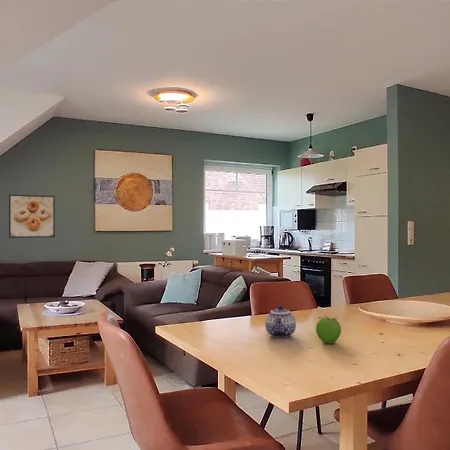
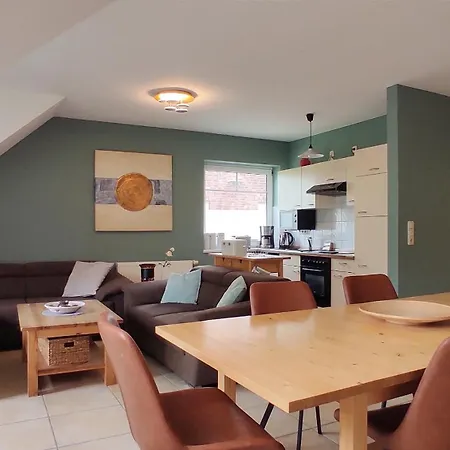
- teapot (280, 320)
- fruit (328, 328)
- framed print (32, 216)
